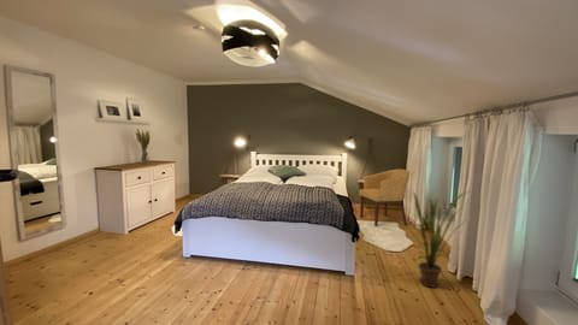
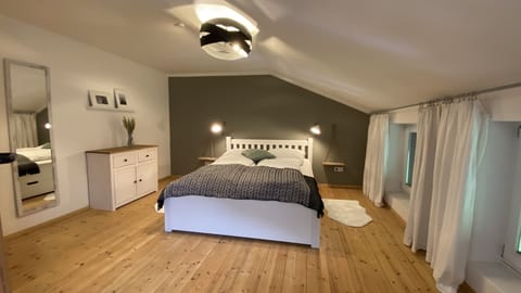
- chair (385, 195)
- house plant (436, 236)
